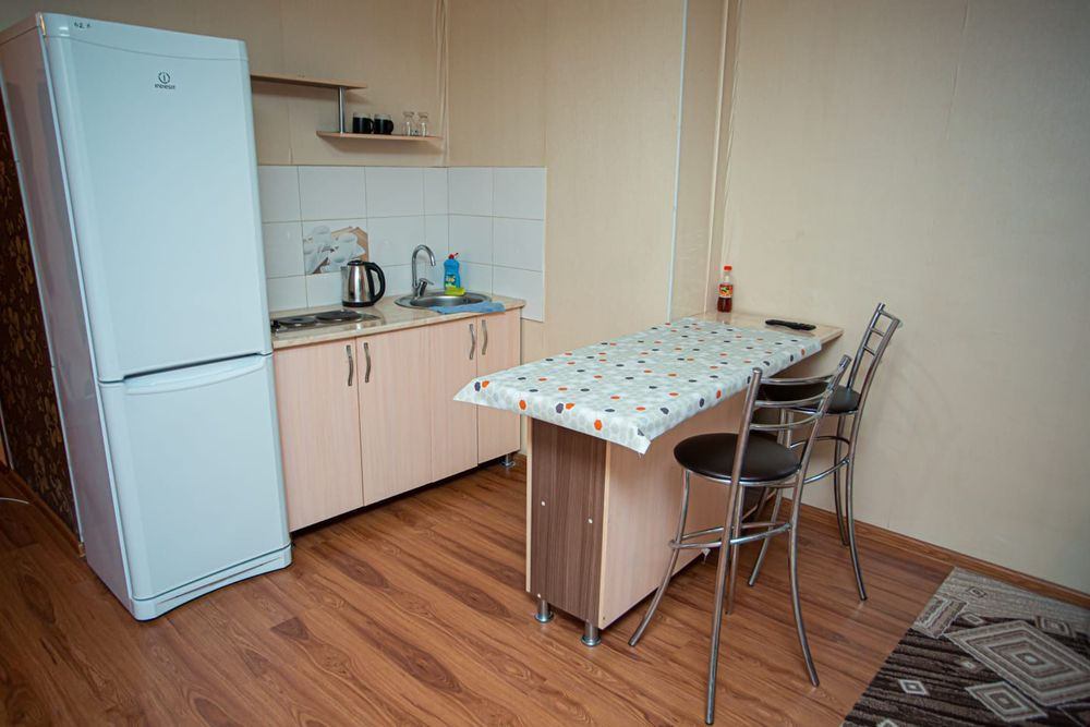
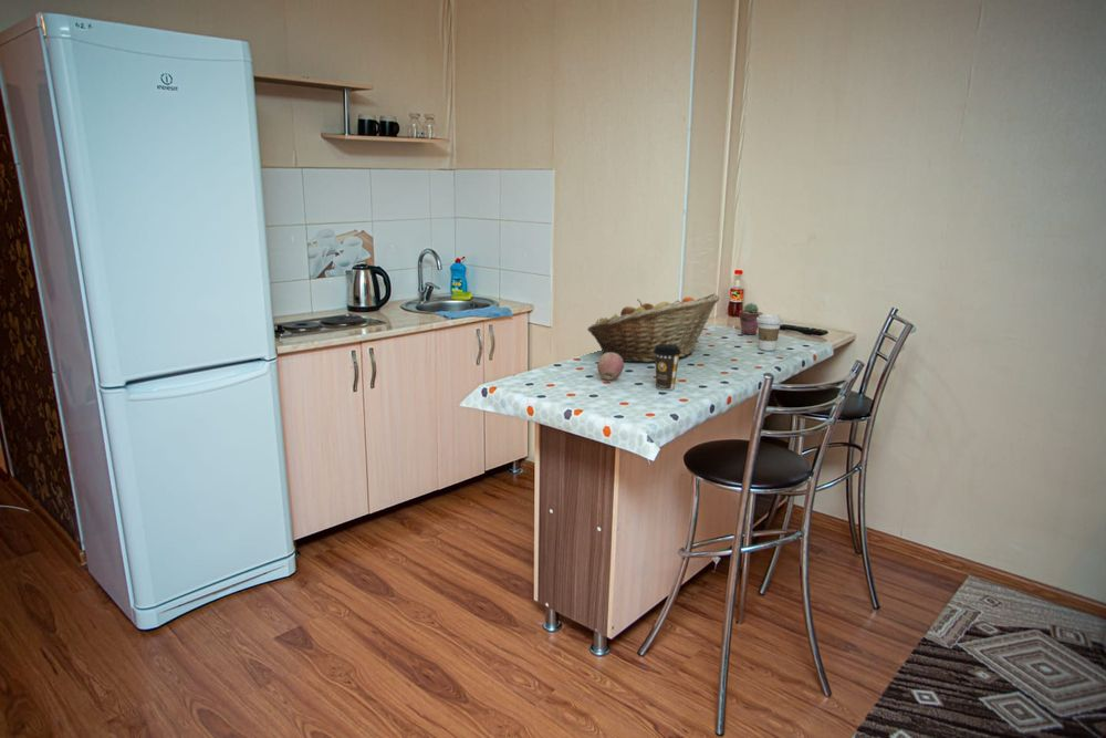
+ coffee cup (768, 332)
+ potted succulent (750, 318)
+ apple (609, 366)
+ fruit basket (654, 323)
+ coffee cup (666, 366)
